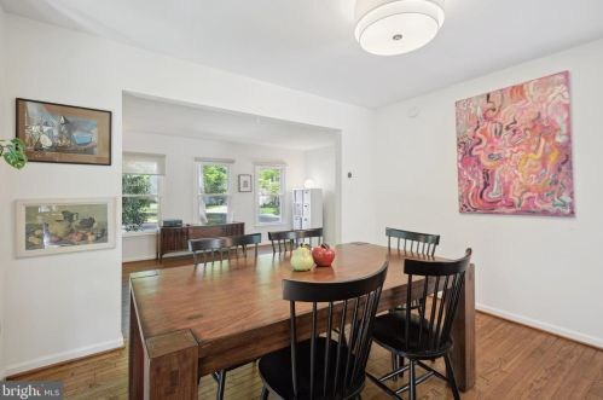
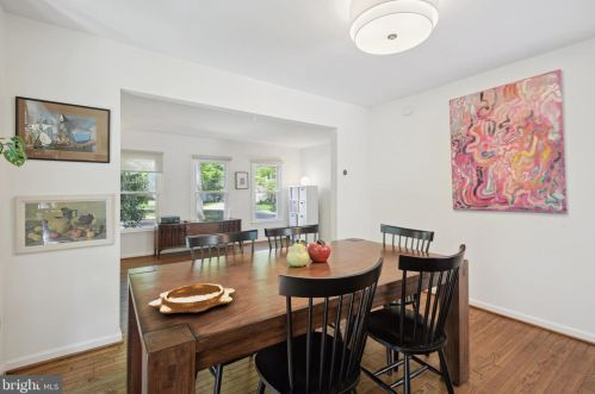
+ decorative bowl (194, 296)
